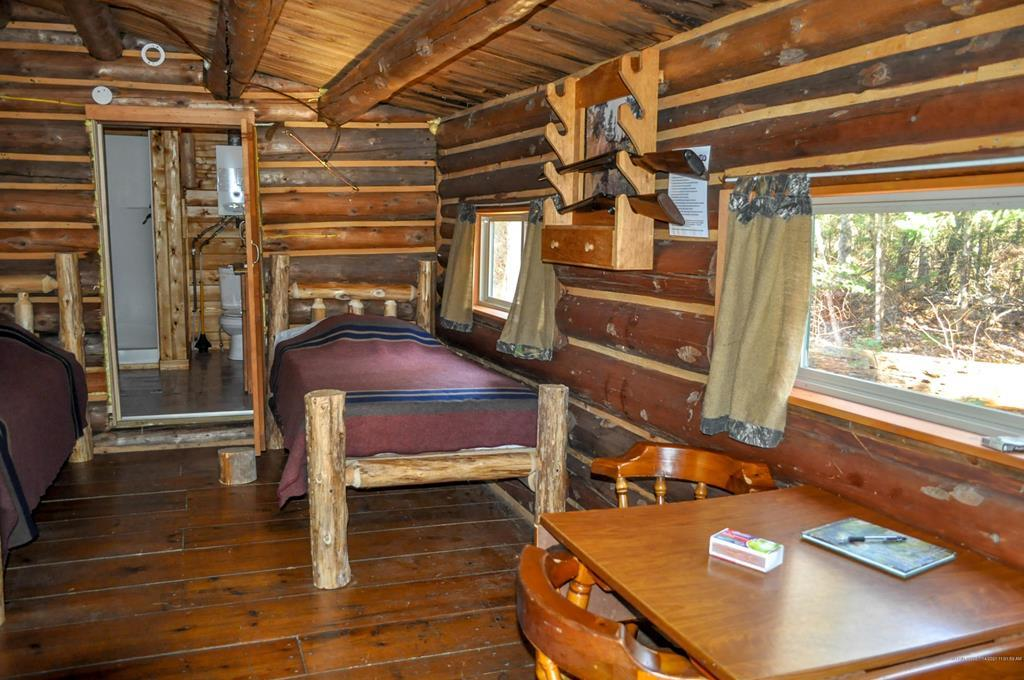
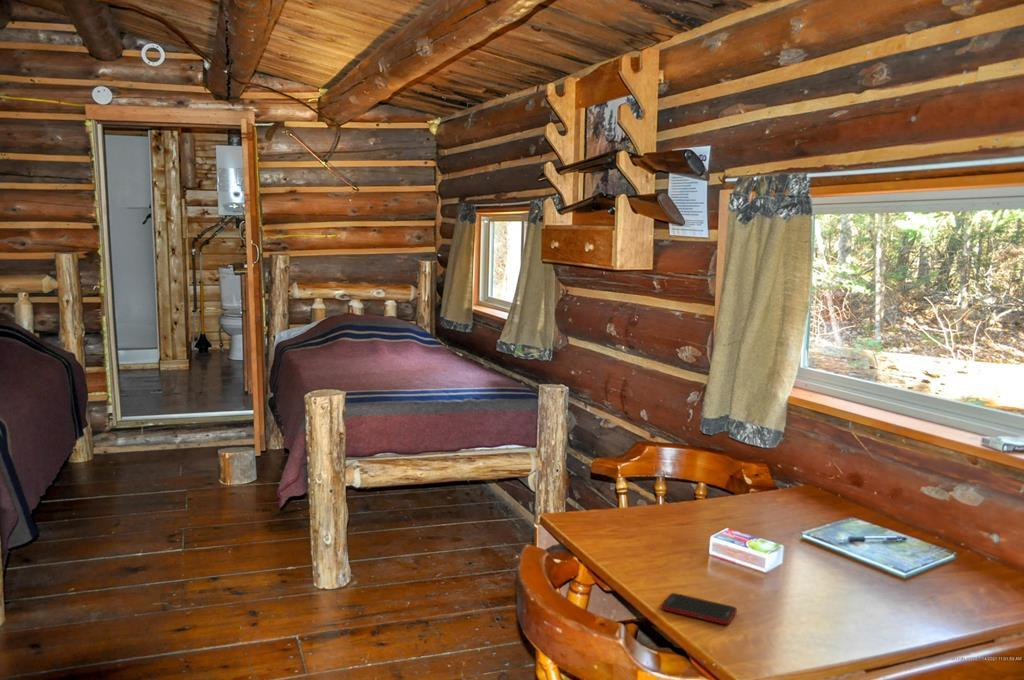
+ cell phone (698, 608)
